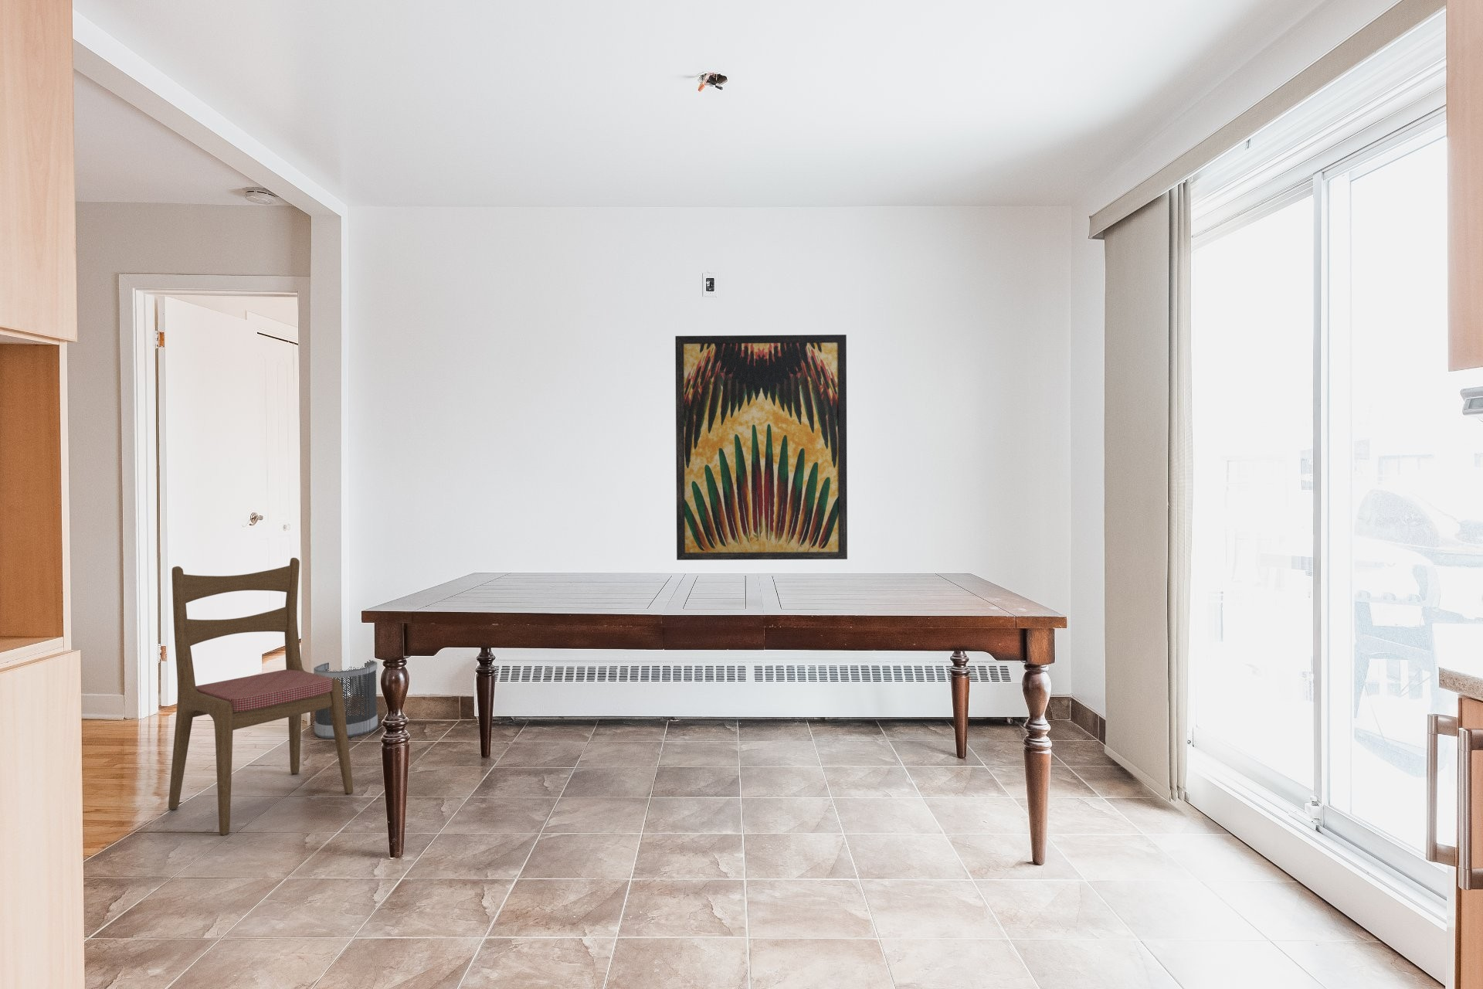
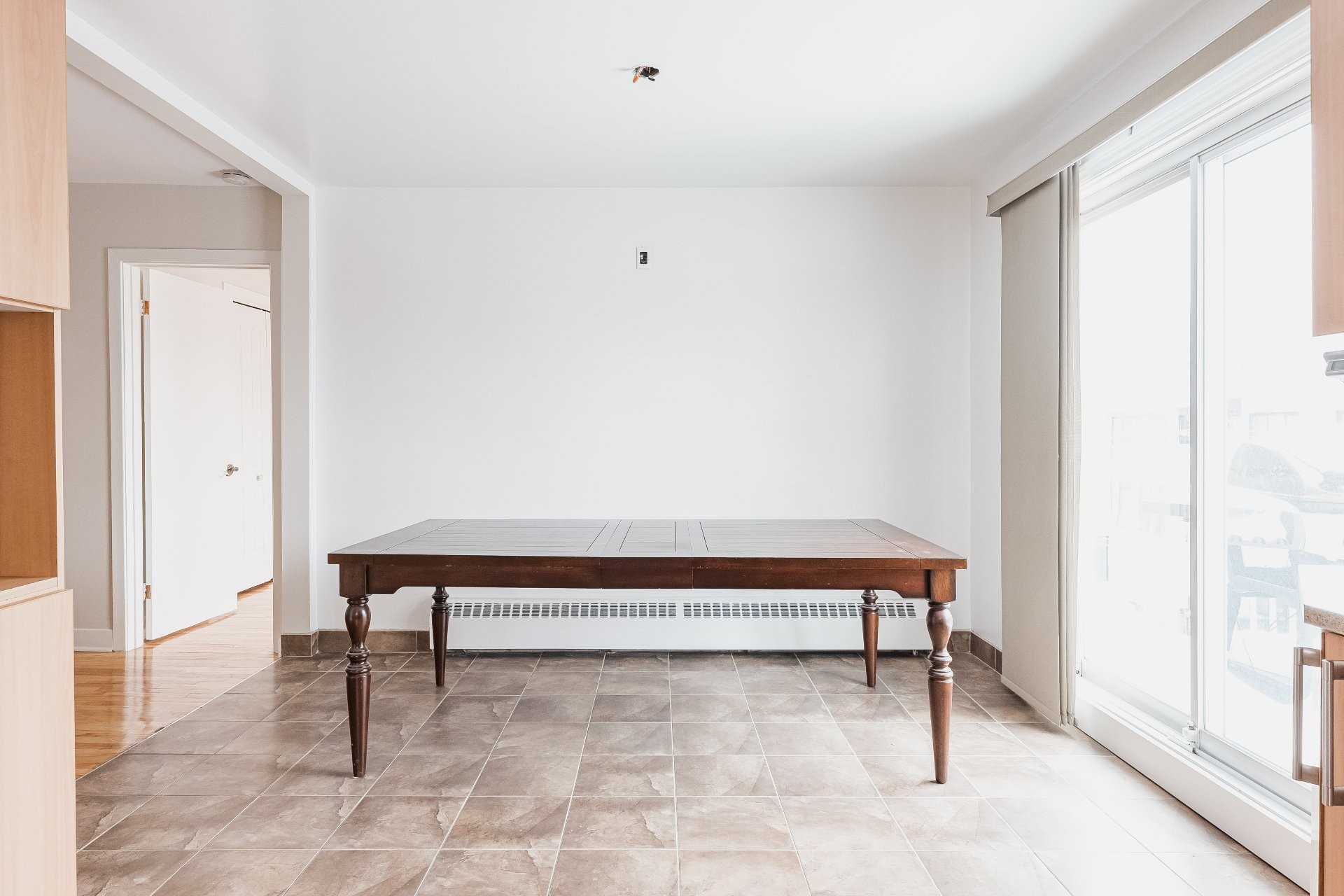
- wastebasket (346, 696)
- wall art (761, 447)
- dining chair (262, 682)
